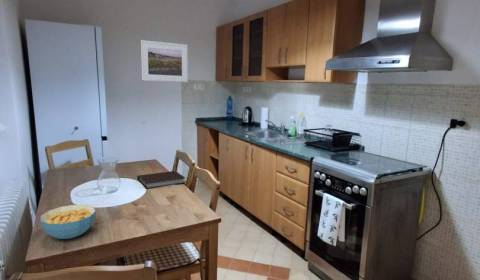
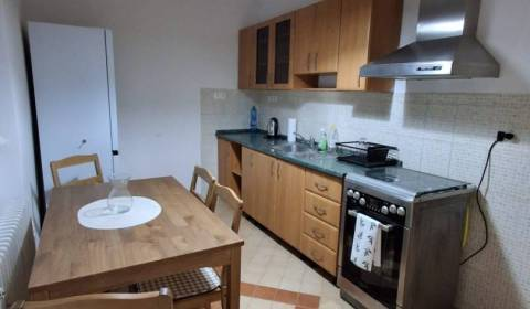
- cereal bowl (69, 224)
- notebook (161, 178)
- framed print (165, 62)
